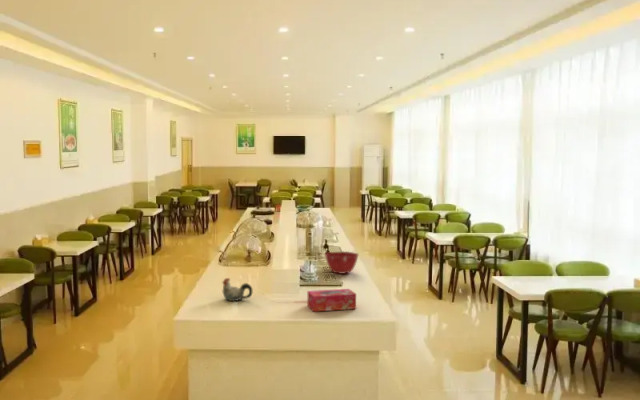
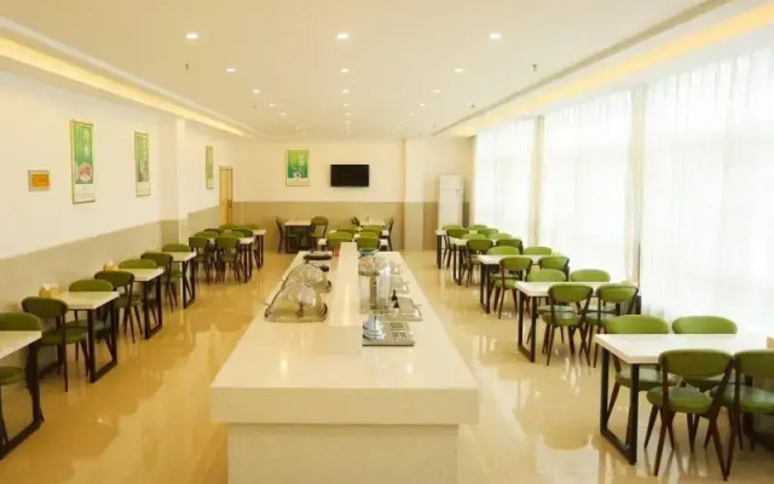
- mixing bowl (341, 263)
- chicken figurine (237, 289)
- tissue box (331, 299)
